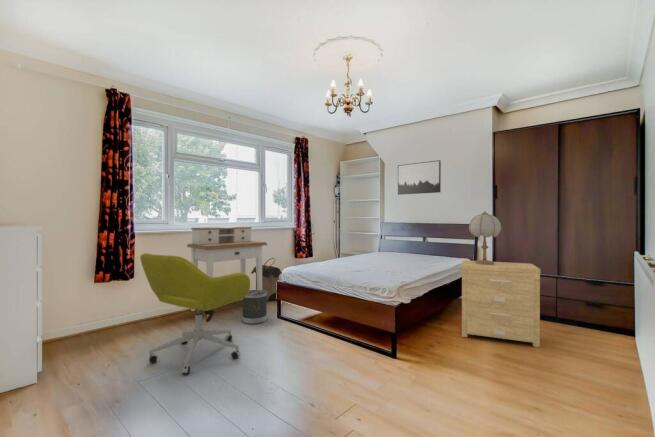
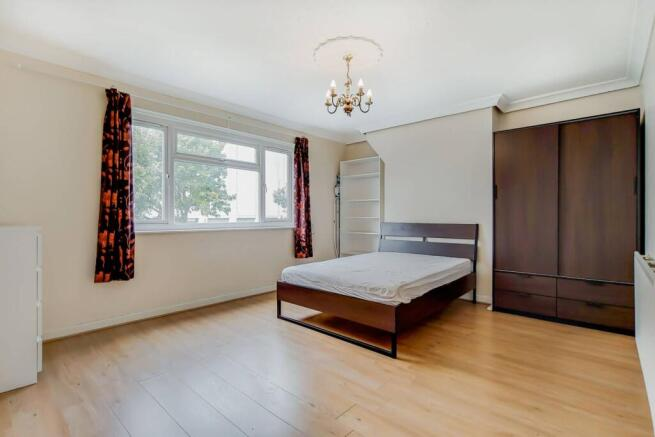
- wastebasket (254, 306)
- laundry hamper (266, 277)
- side table (497, 300)
- desk (228, 260)
- wall art (418, 178)
- table lamp (484, 237)
- office chair (198, 302)
